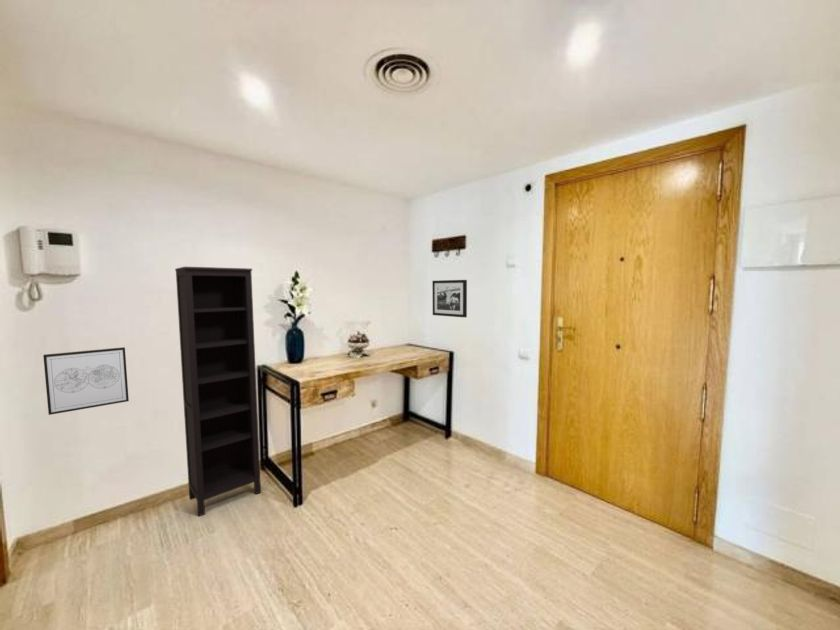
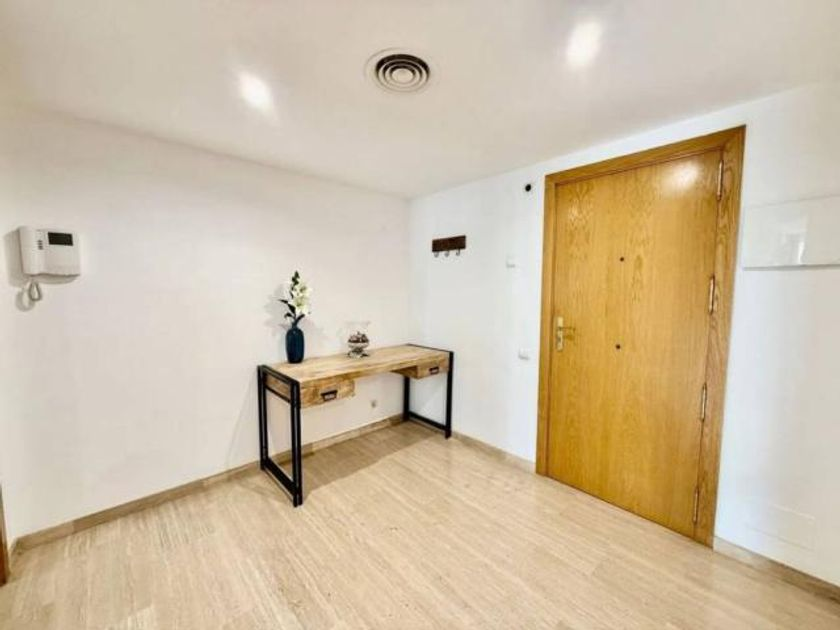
- bookcase (220, 384)
- picture frame (448, 298)
- wall art (88, 379)
